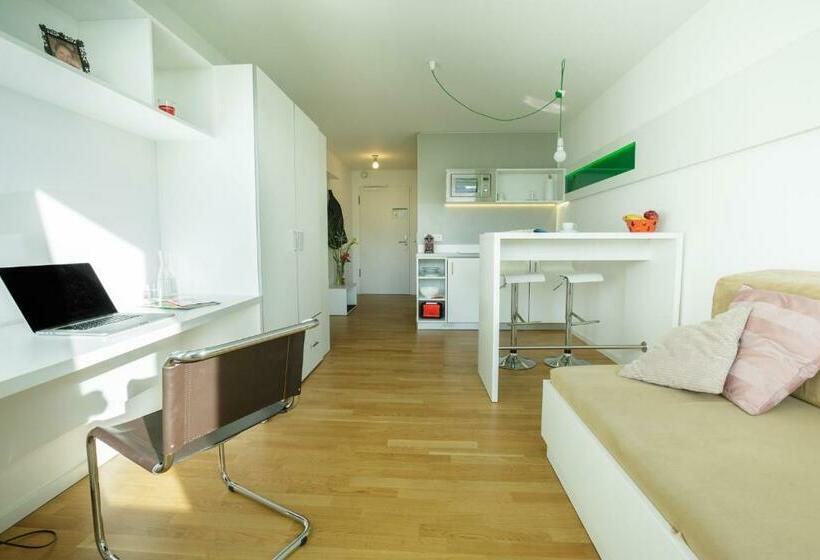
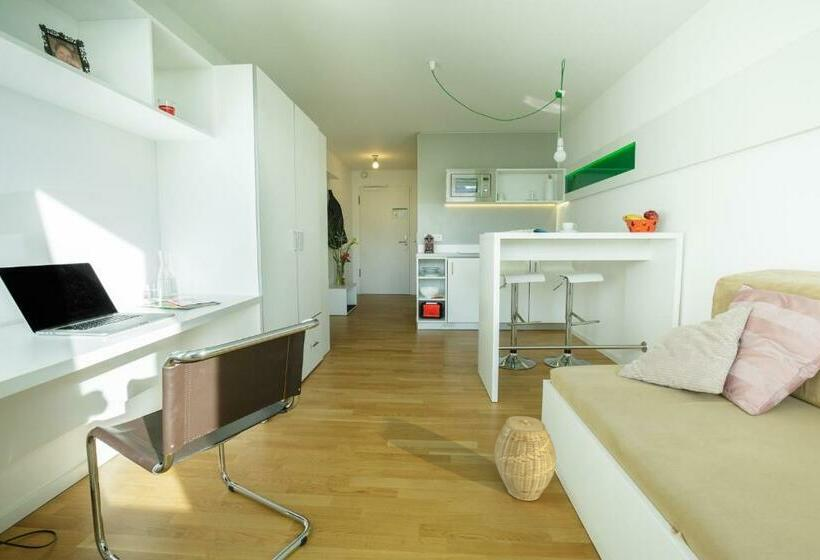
+ woven basket (524, 455)
